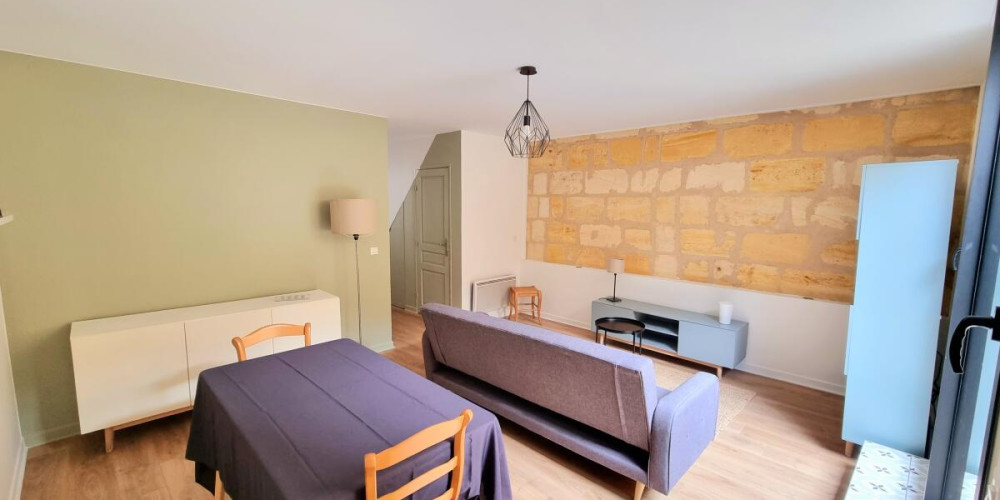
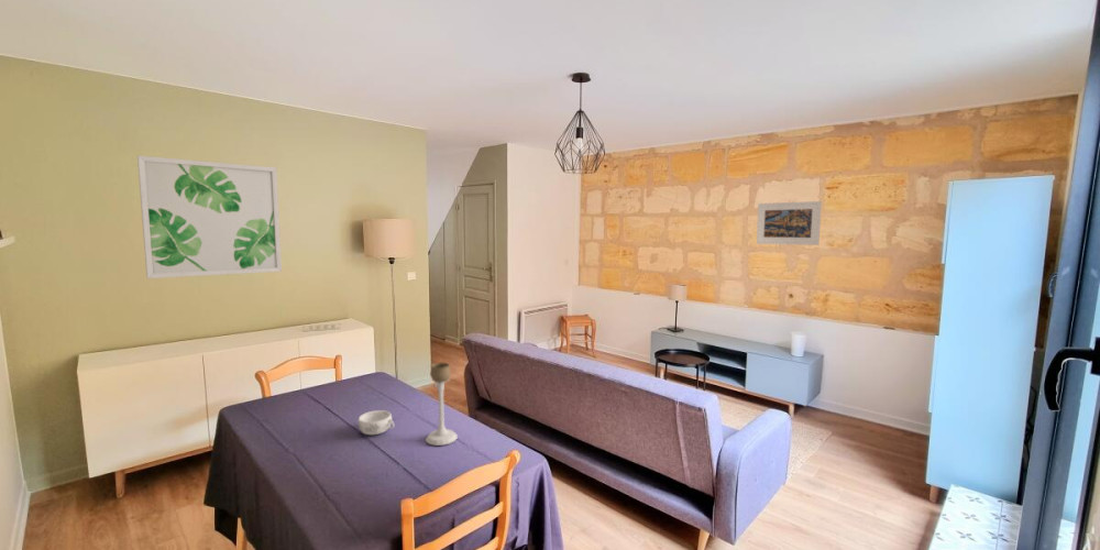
+ candle holder (440, 402)
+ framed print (787, 223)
+ wall art (216, 219)
+ decorative bowl (377, 424)
